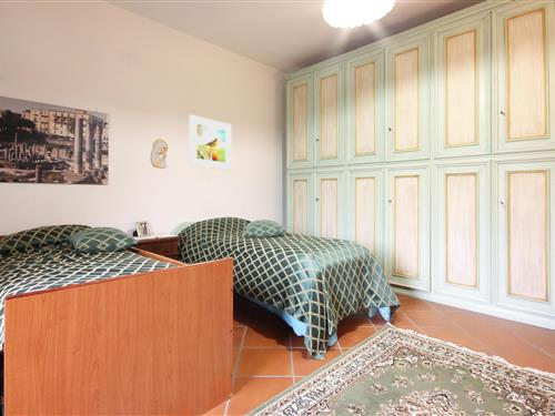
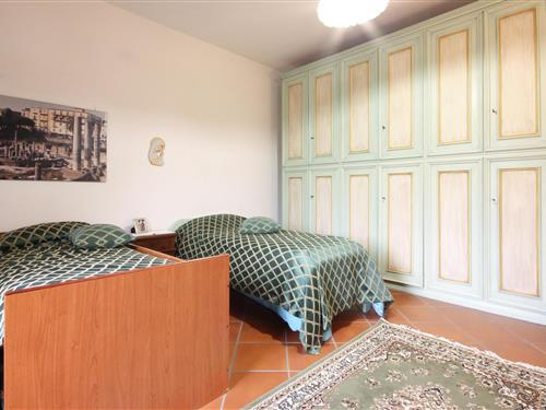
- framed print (211, 143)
